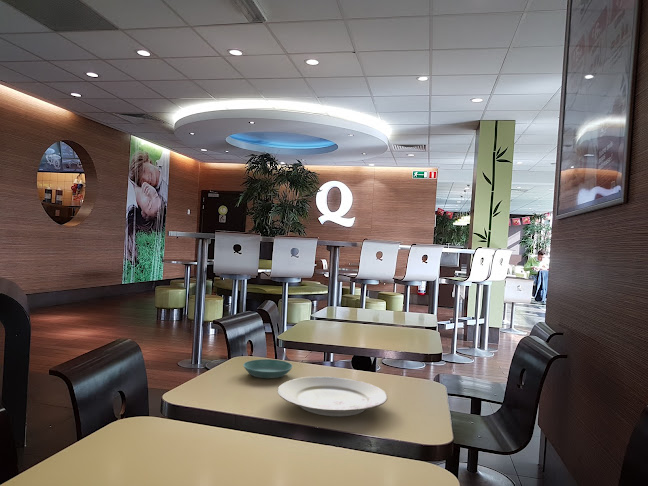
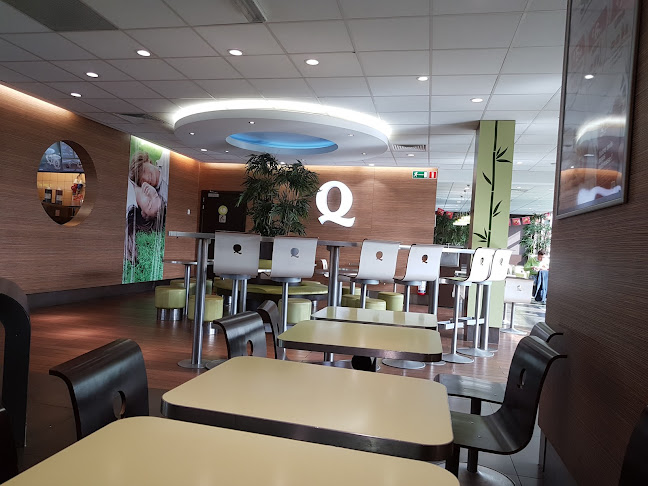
- plate (332, 397)
- saucer (267, 369)
